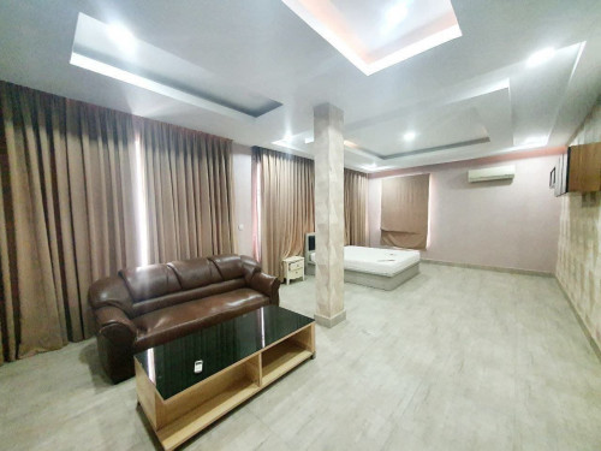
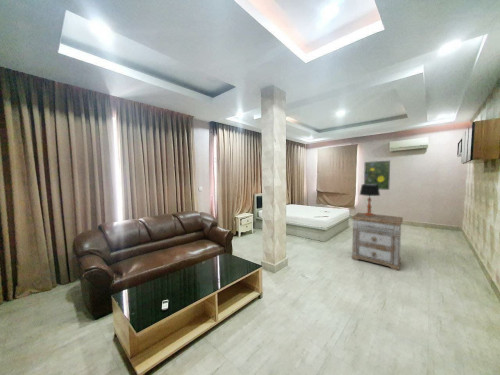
+ table lamp (369, 200)
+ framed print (376, 175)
+ nightstand (376, 238)
